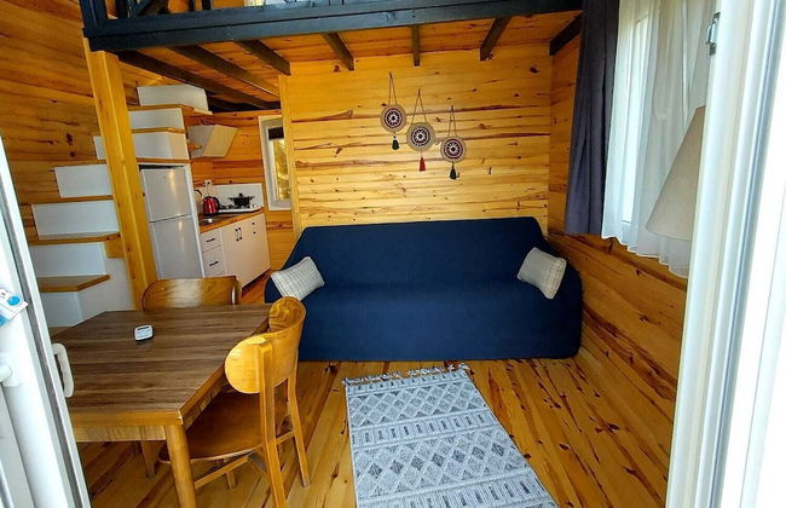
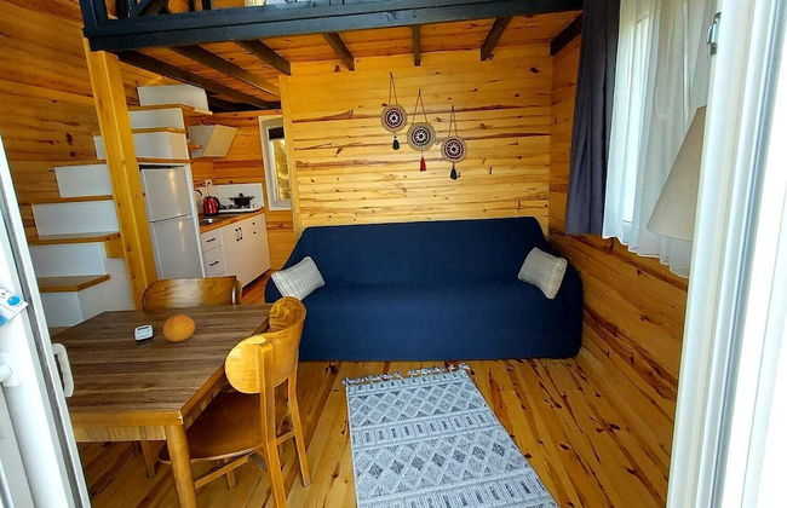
+ fruit (178, 327)
